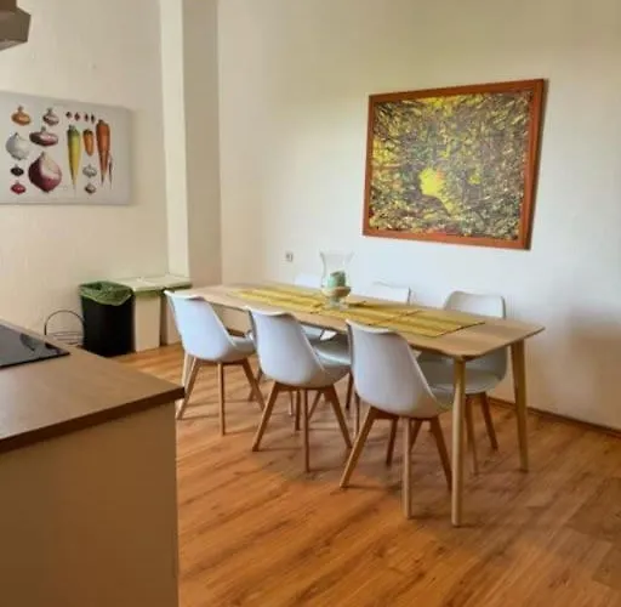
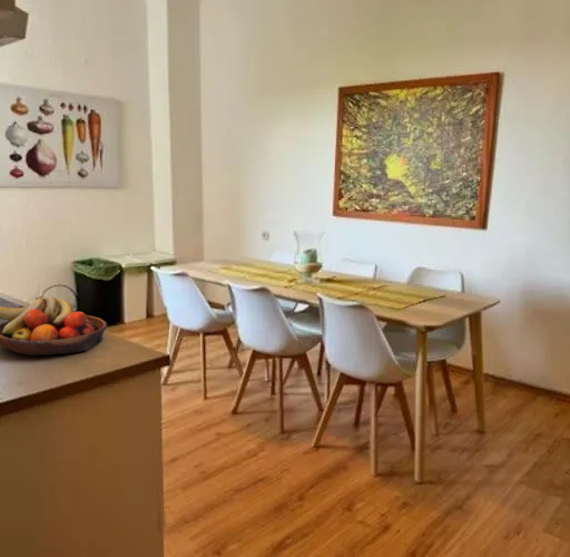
+ fruit bowl (50, 322)
